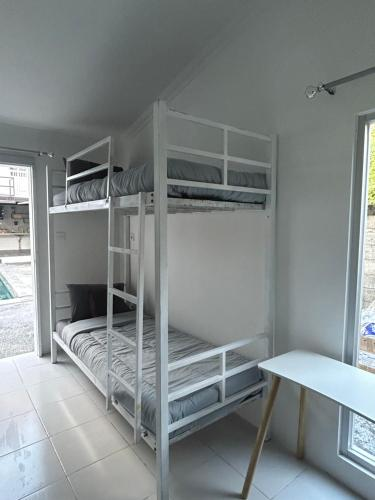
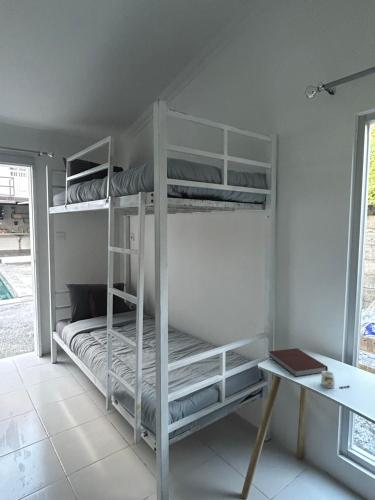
+ notebook (296, 361)
+ mug (332, 377)
